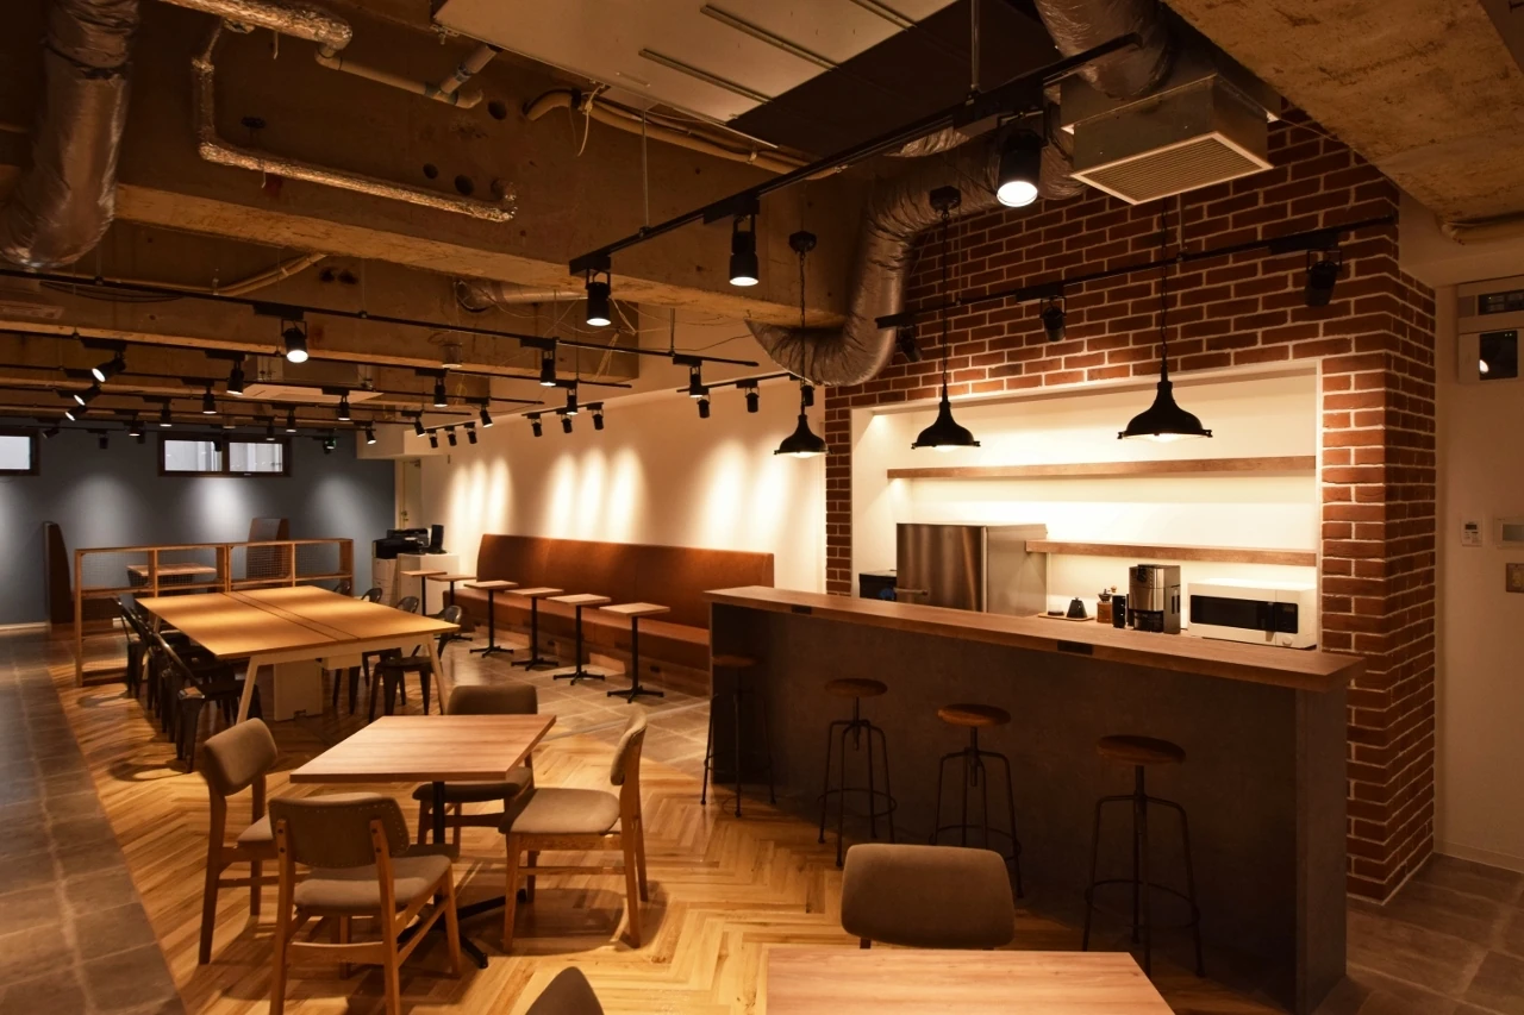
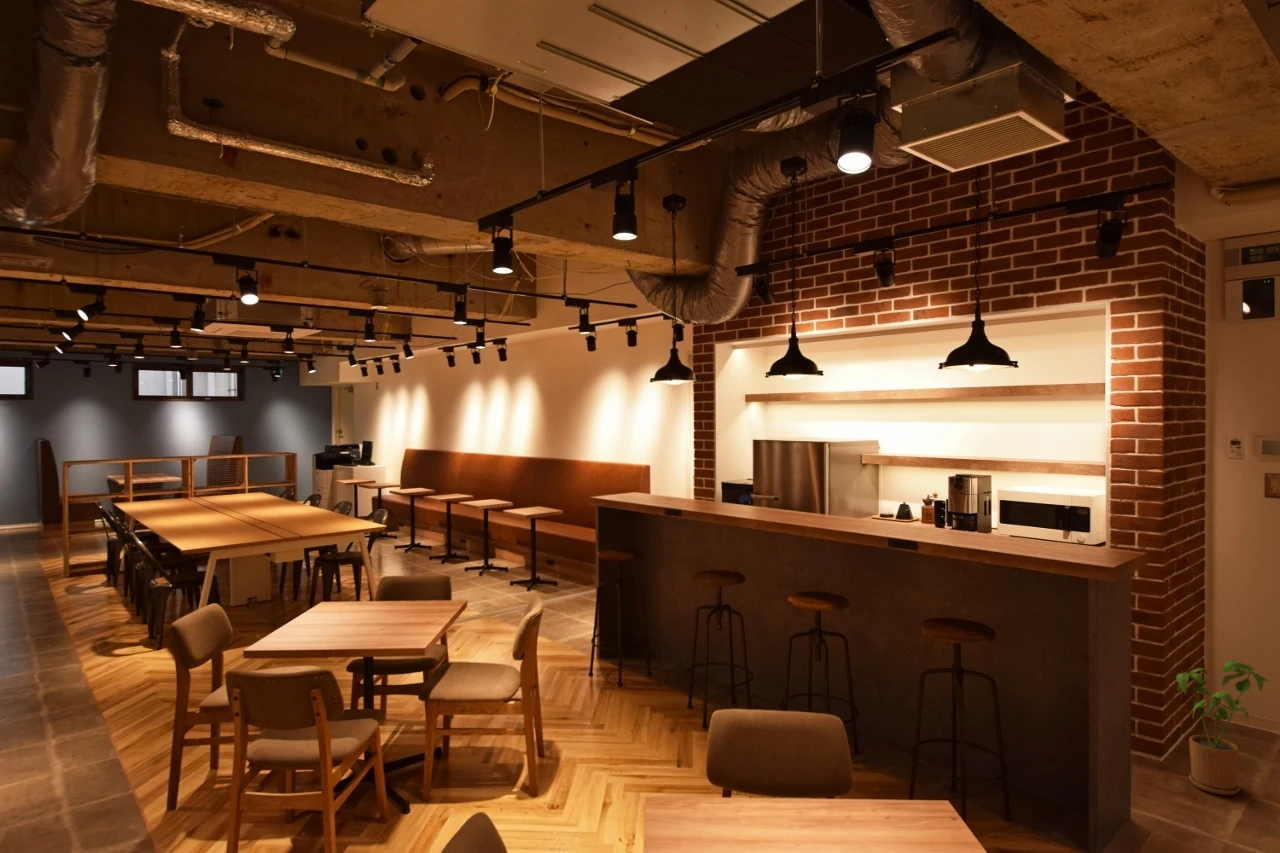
+ house plant (1216, 724)
